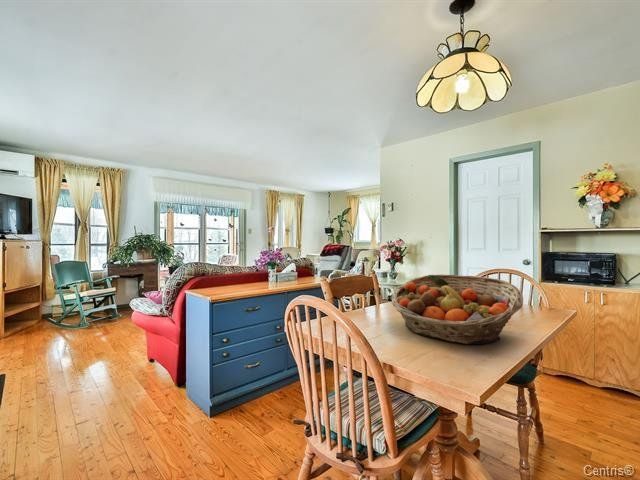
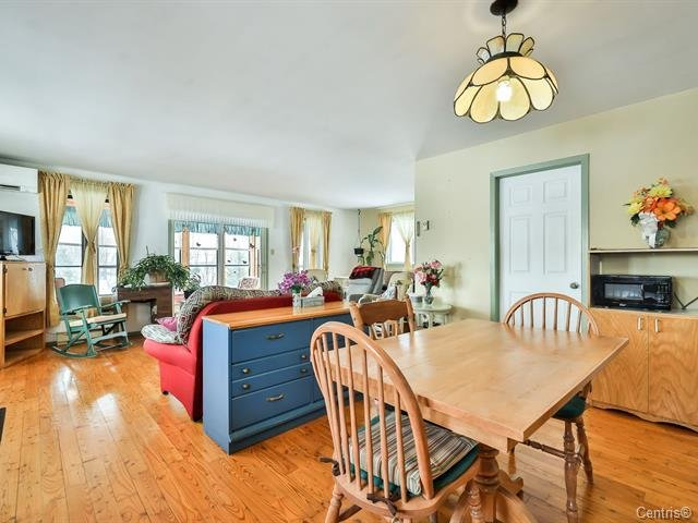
- fruit basket (451, 304)
